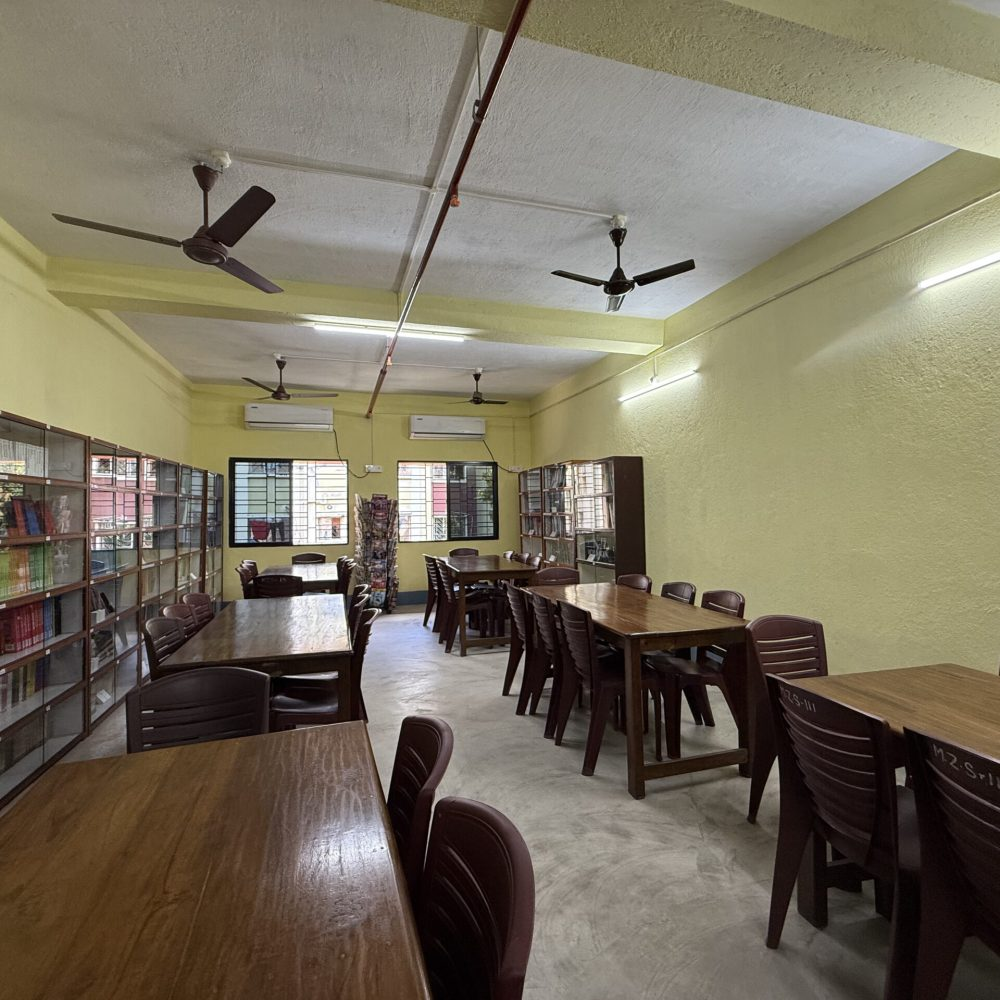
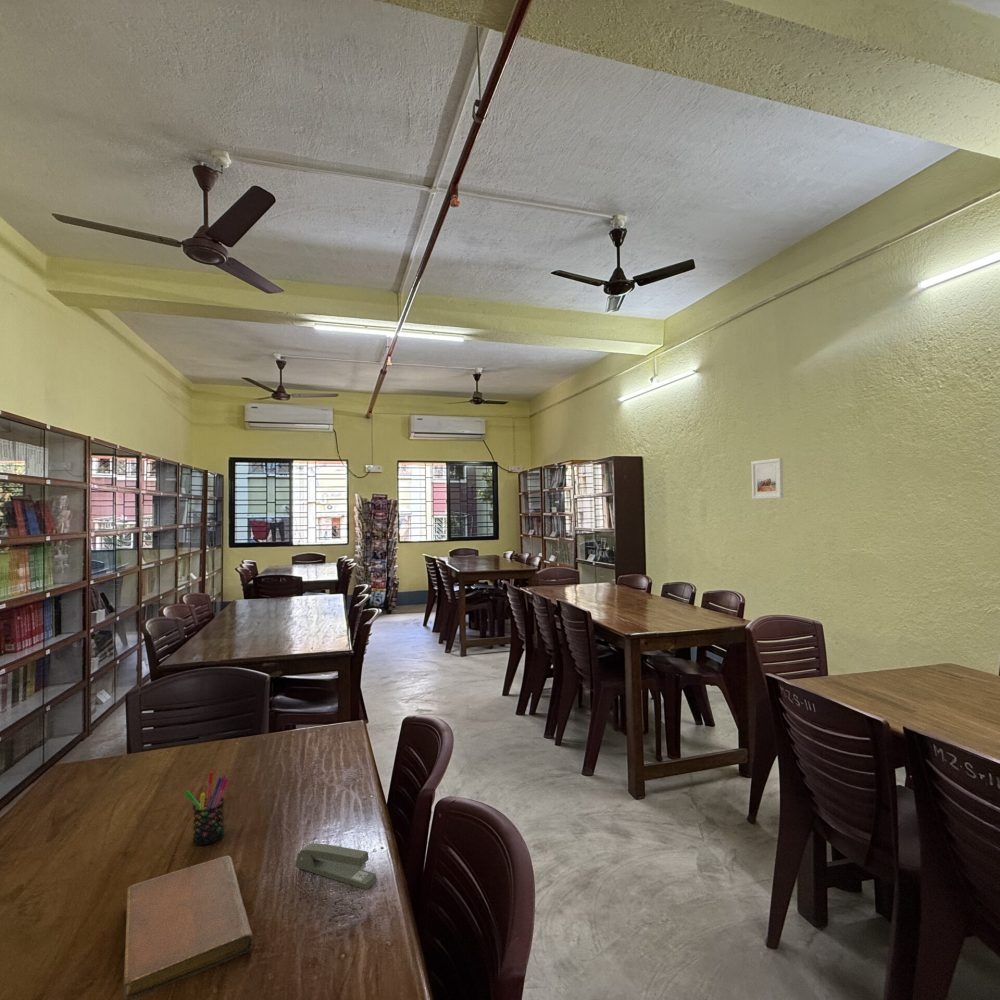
+ notebook (186, 916)
+ stapler (335, 860)
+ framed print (766, 479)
+ pen holder (205, 806)
